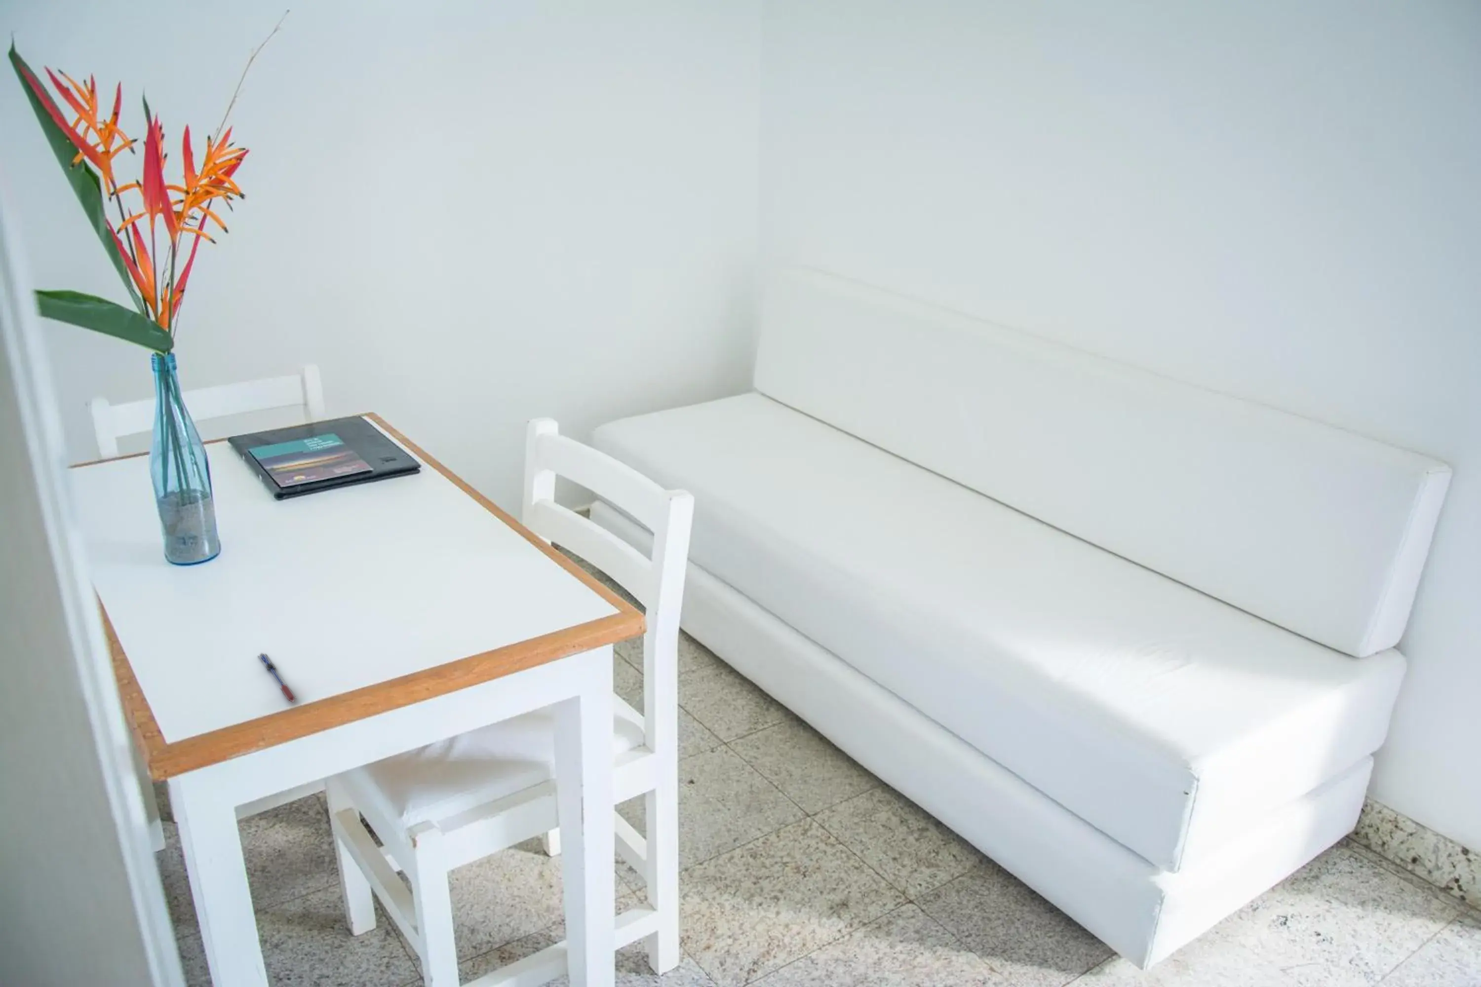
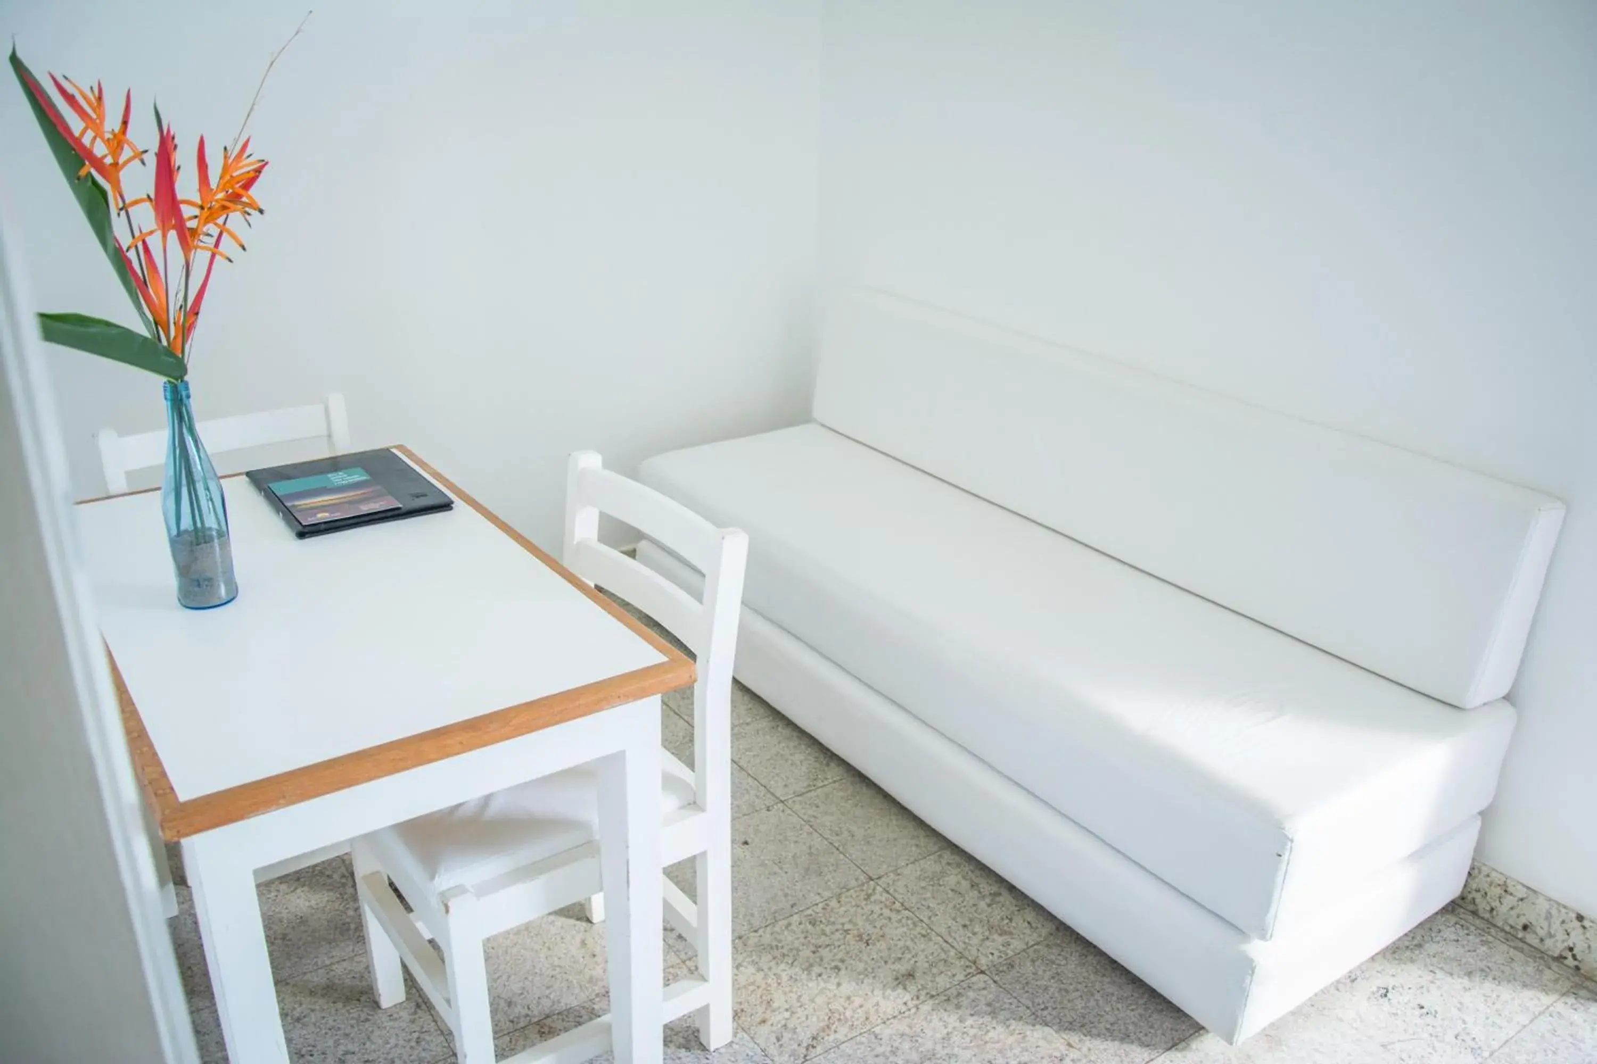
- pen (275, 674)
